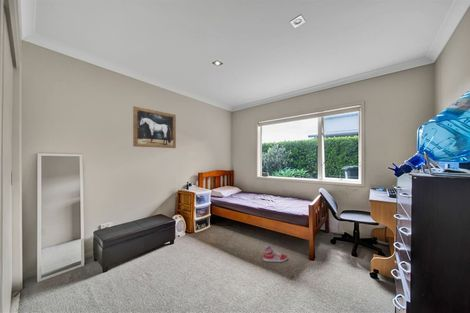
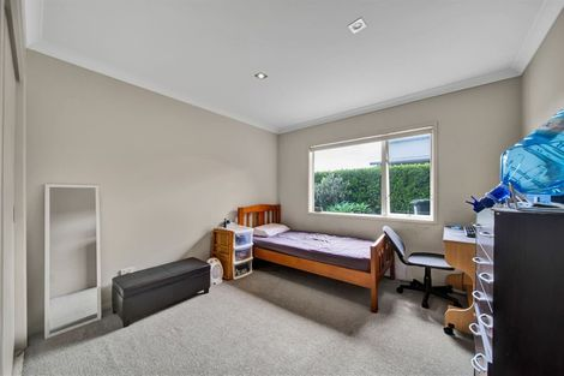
- sneaker (275, 253)
- wall art (156, 129)
